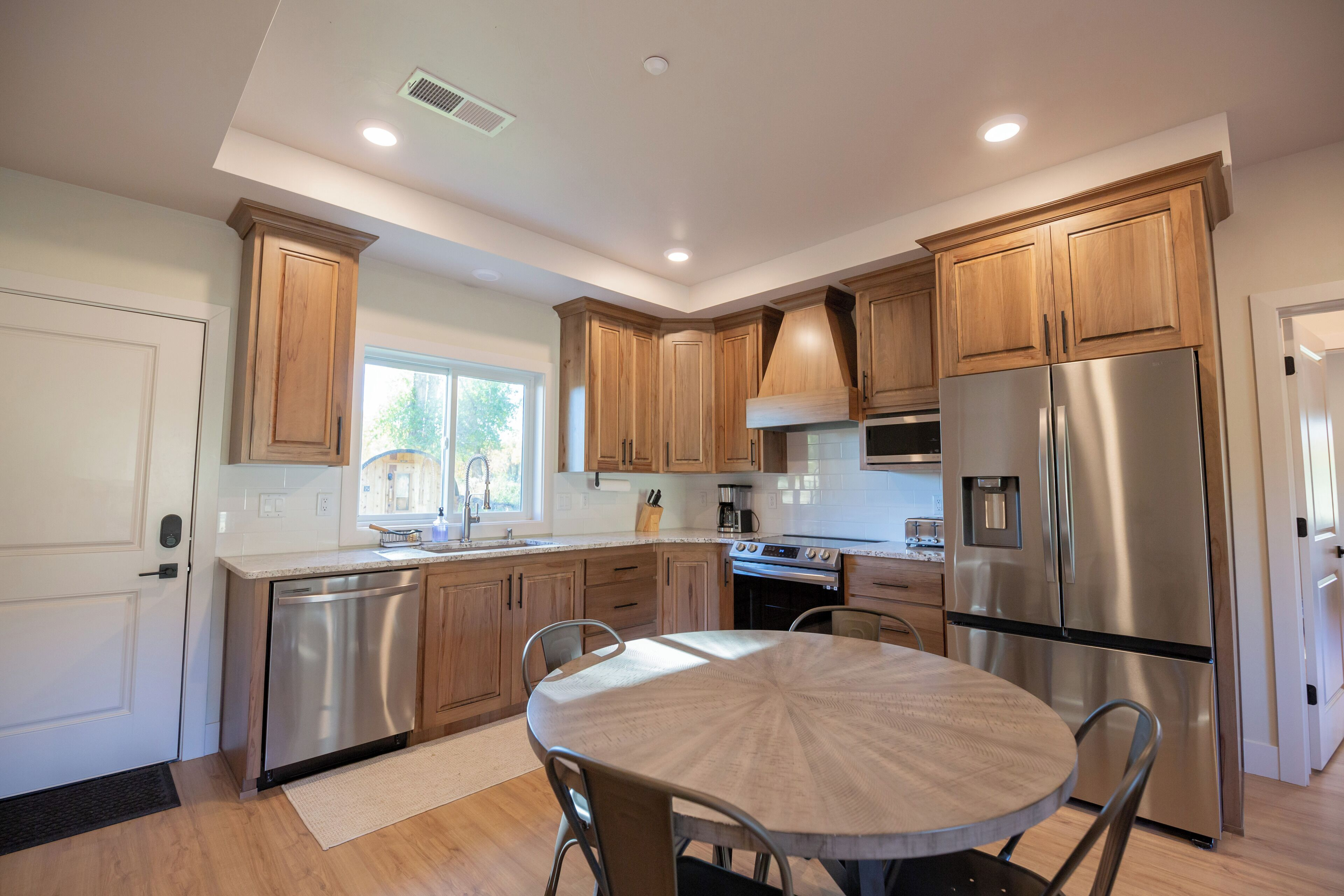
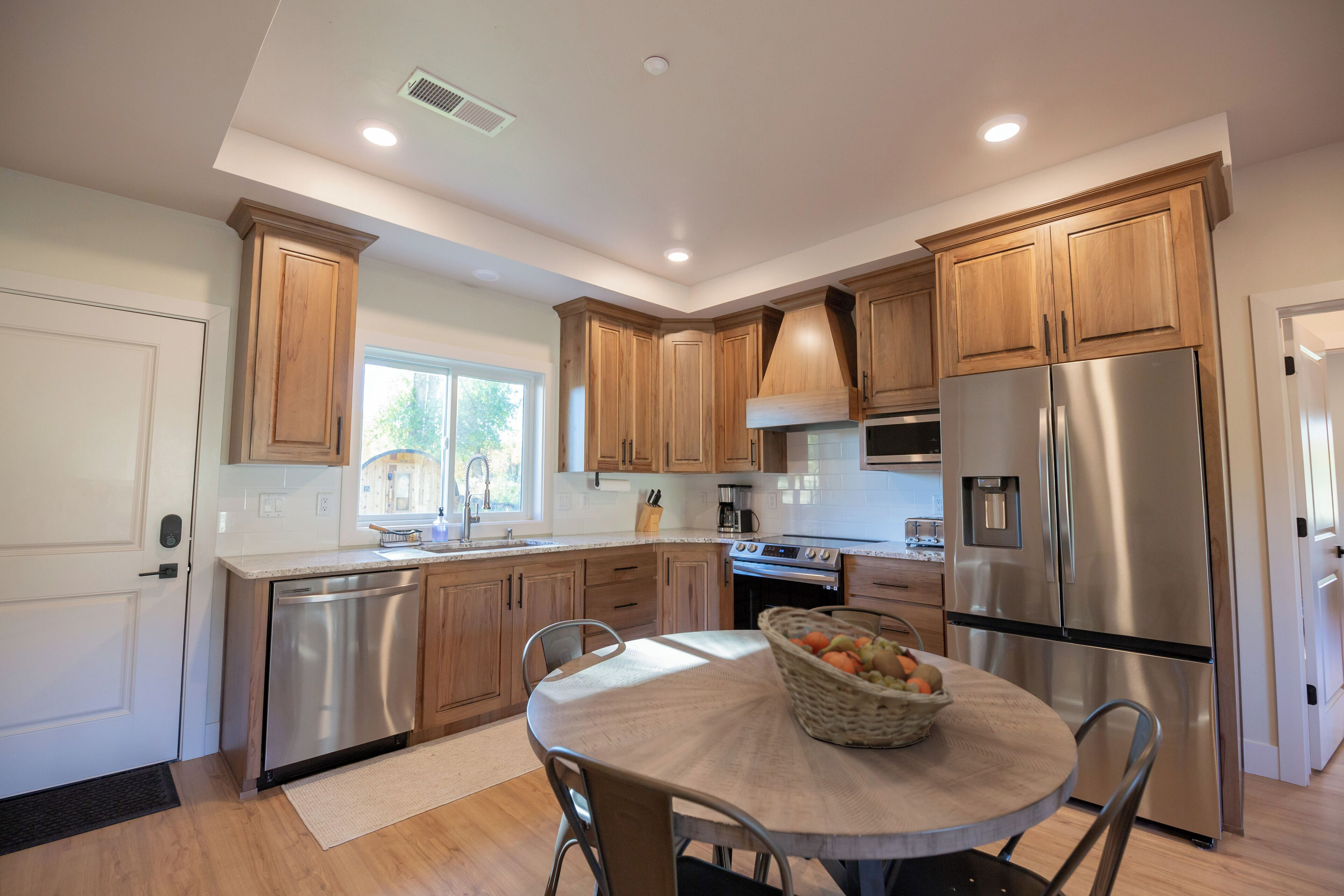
+ fruit basket (849, 667)
